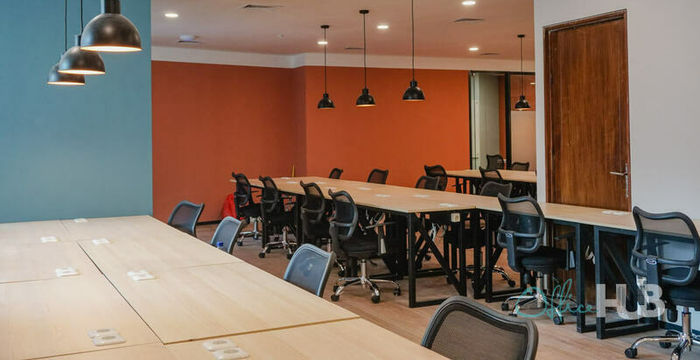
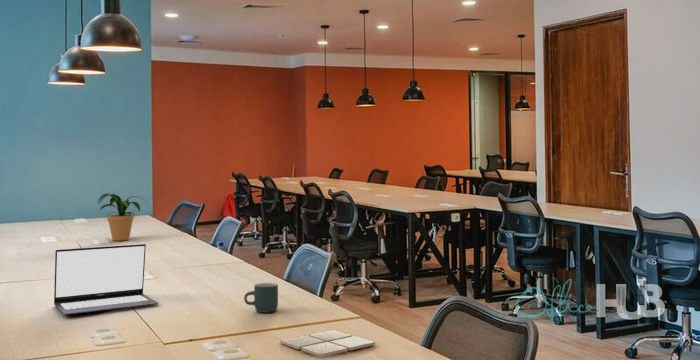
+ laptop (106, 276)
+ mug (262, 298)
+ potted plant (120, 216)
+ drink coaster (327, 342)
